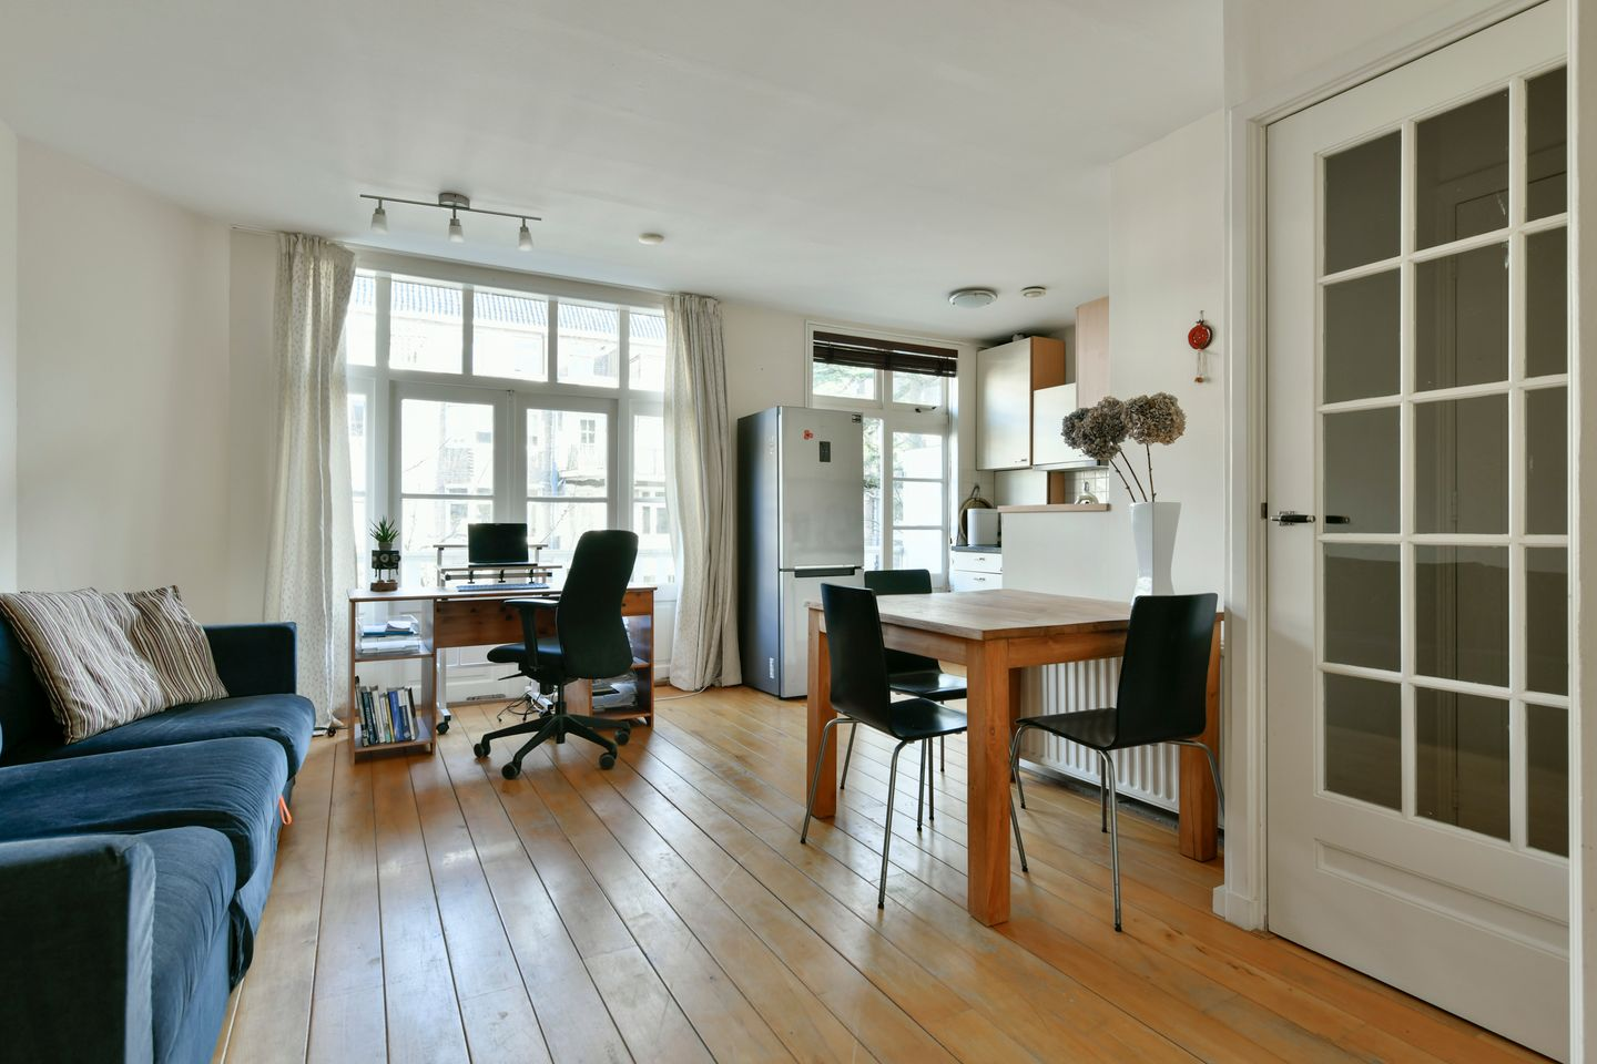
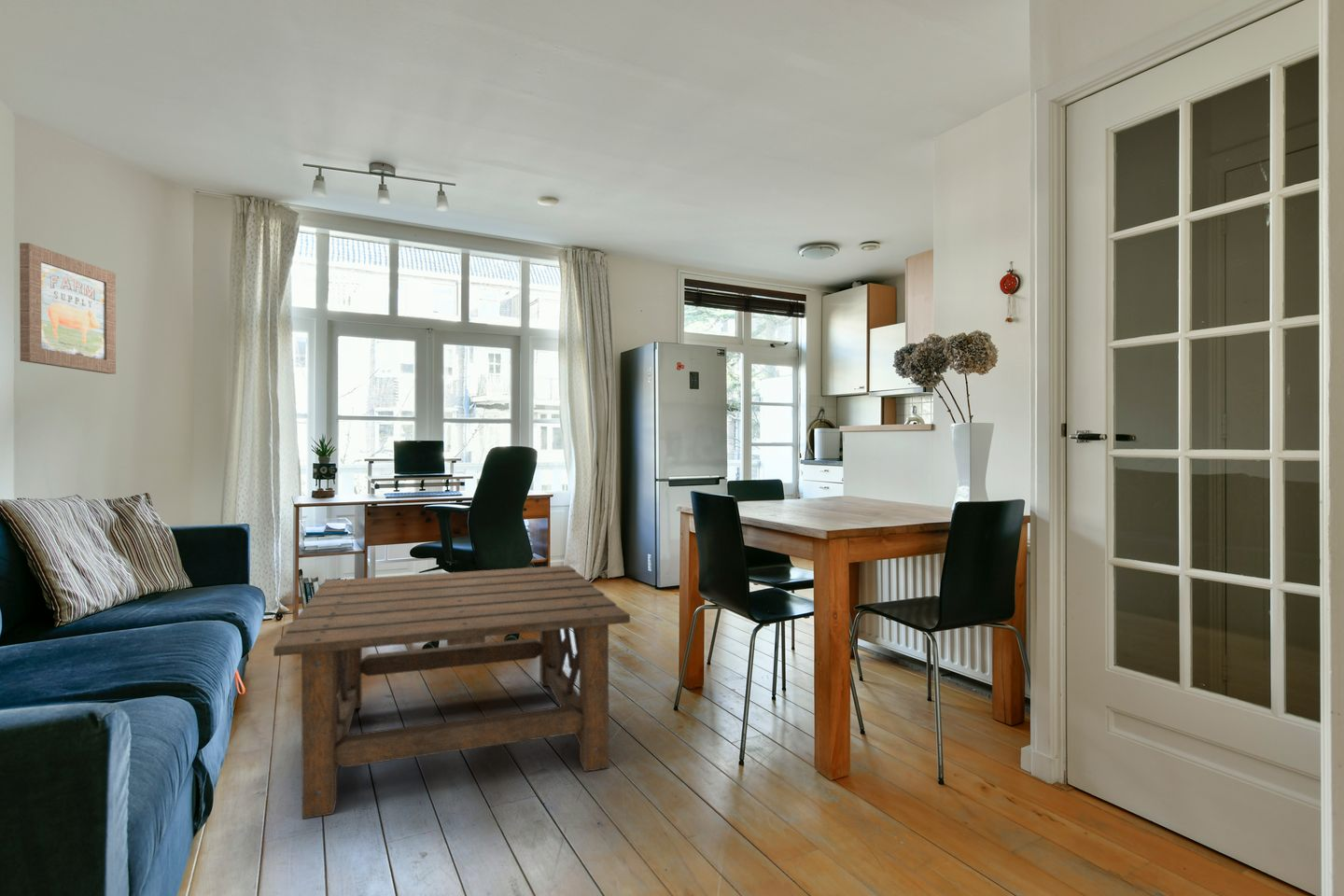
+ coffee table (459, 663)
+ wall art (71, 314)
